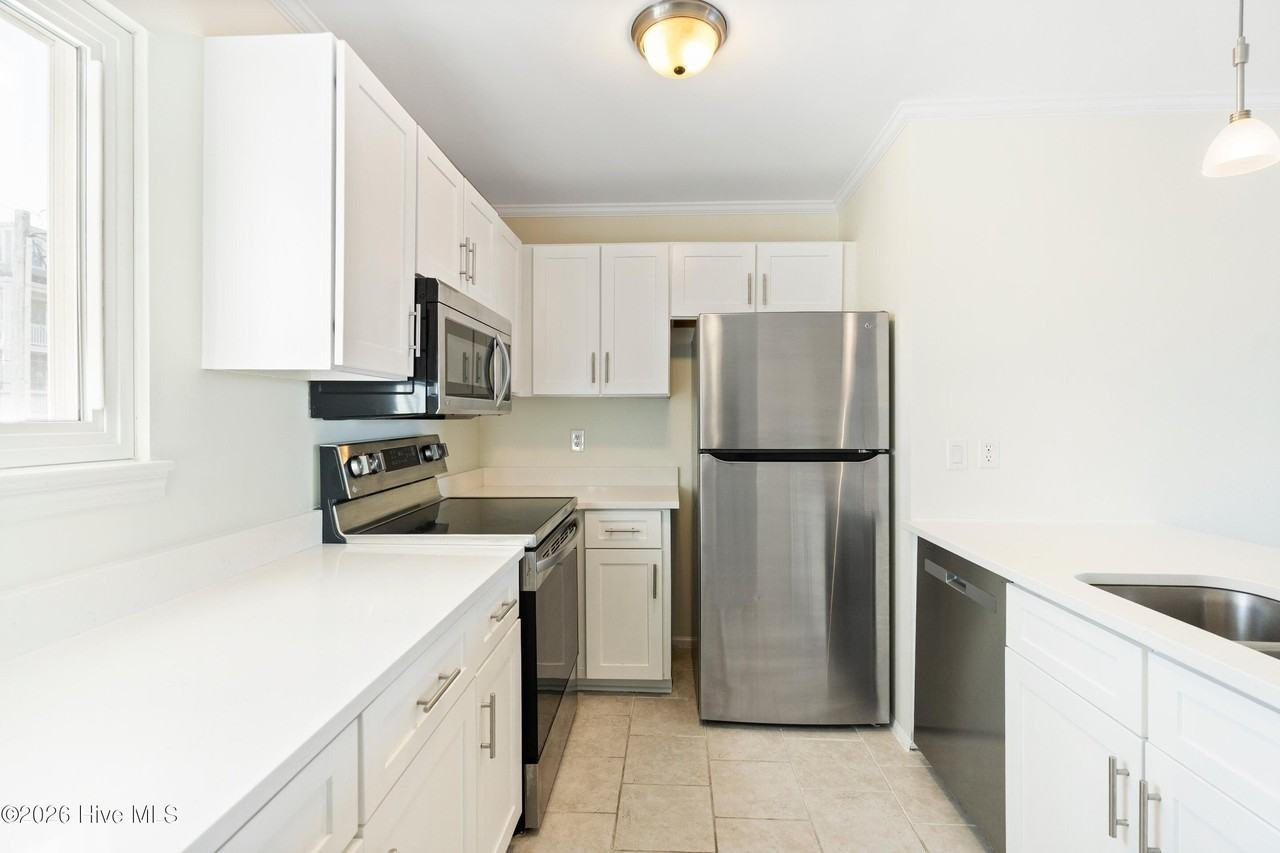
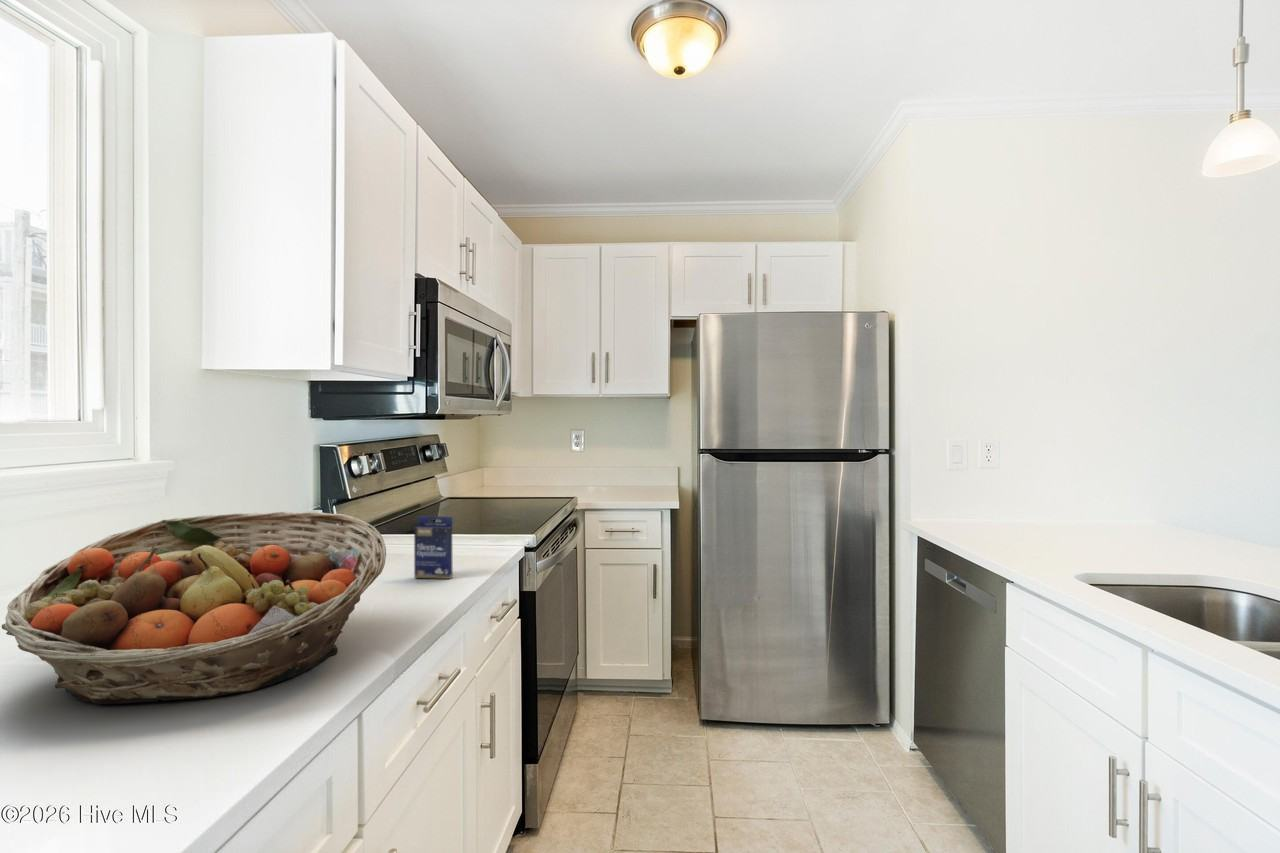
+ small box (433, 547)
+ fruit basket (218, 593)
